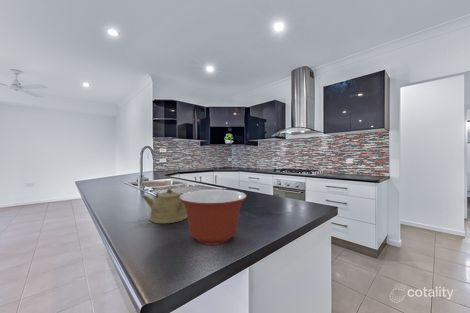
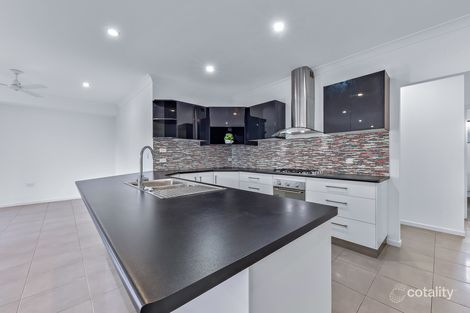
- mixing bowl (213, 216)
- kettle (165, 202)
